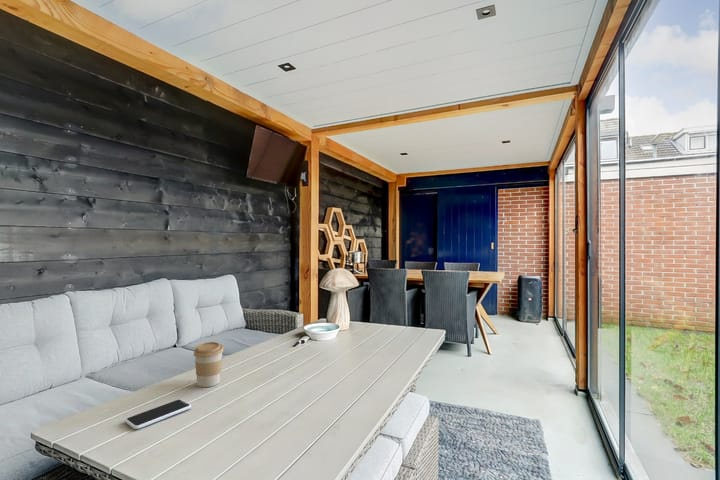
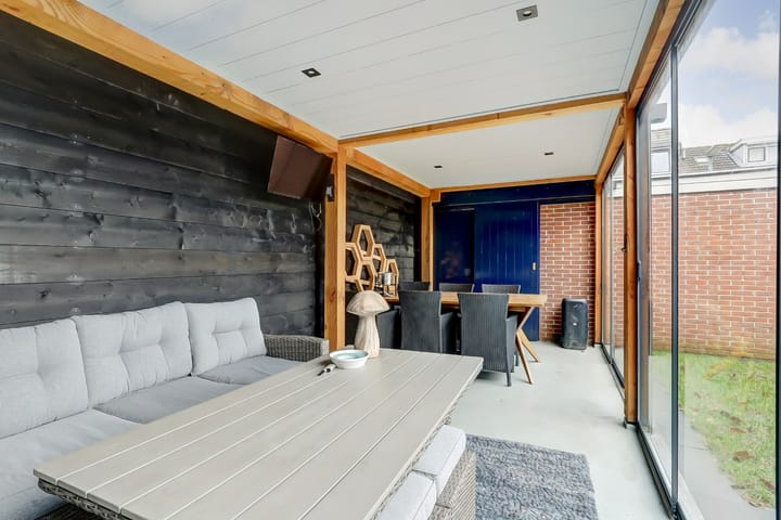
- coffee cup (208, 363)
- smartphone (159, 413)
